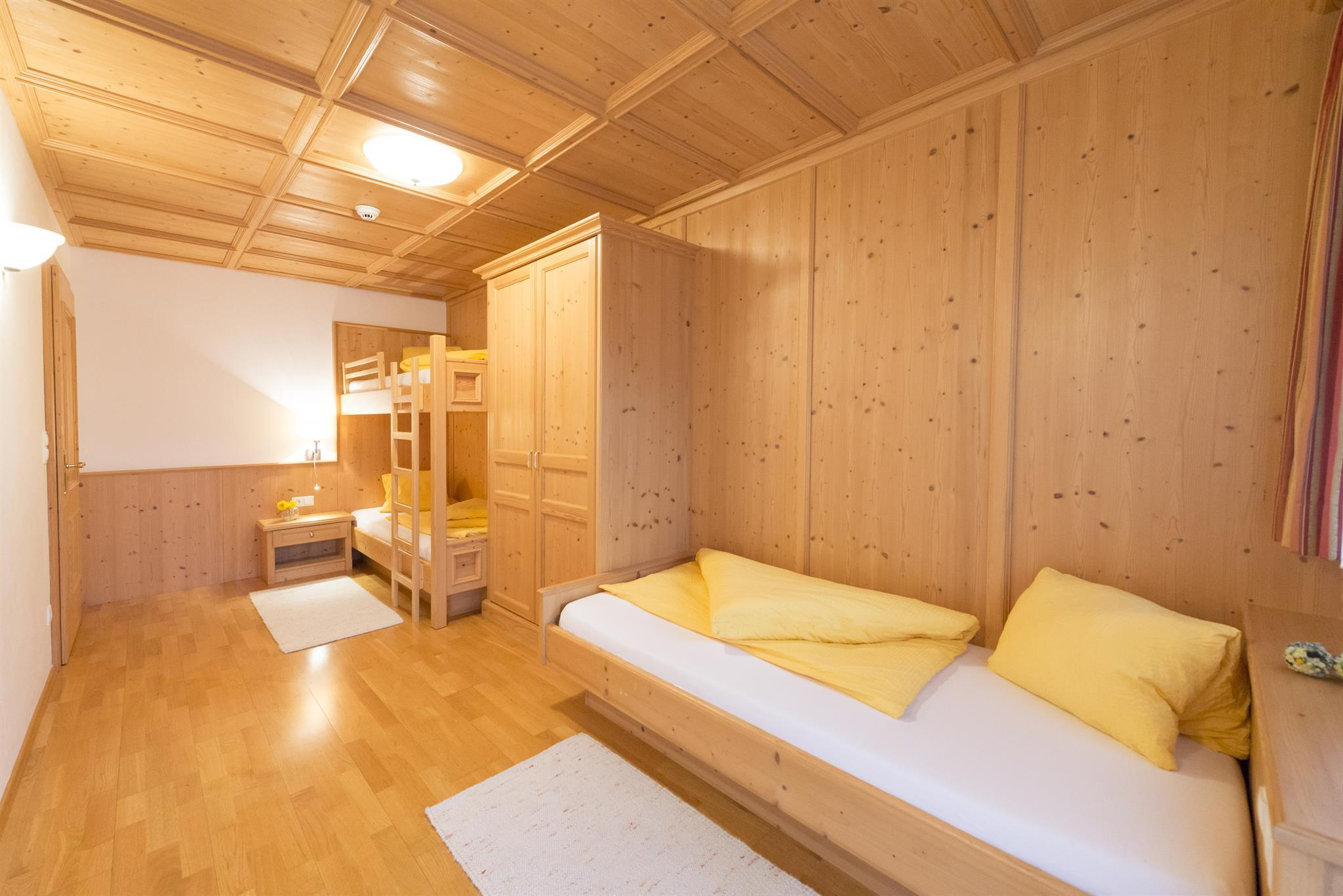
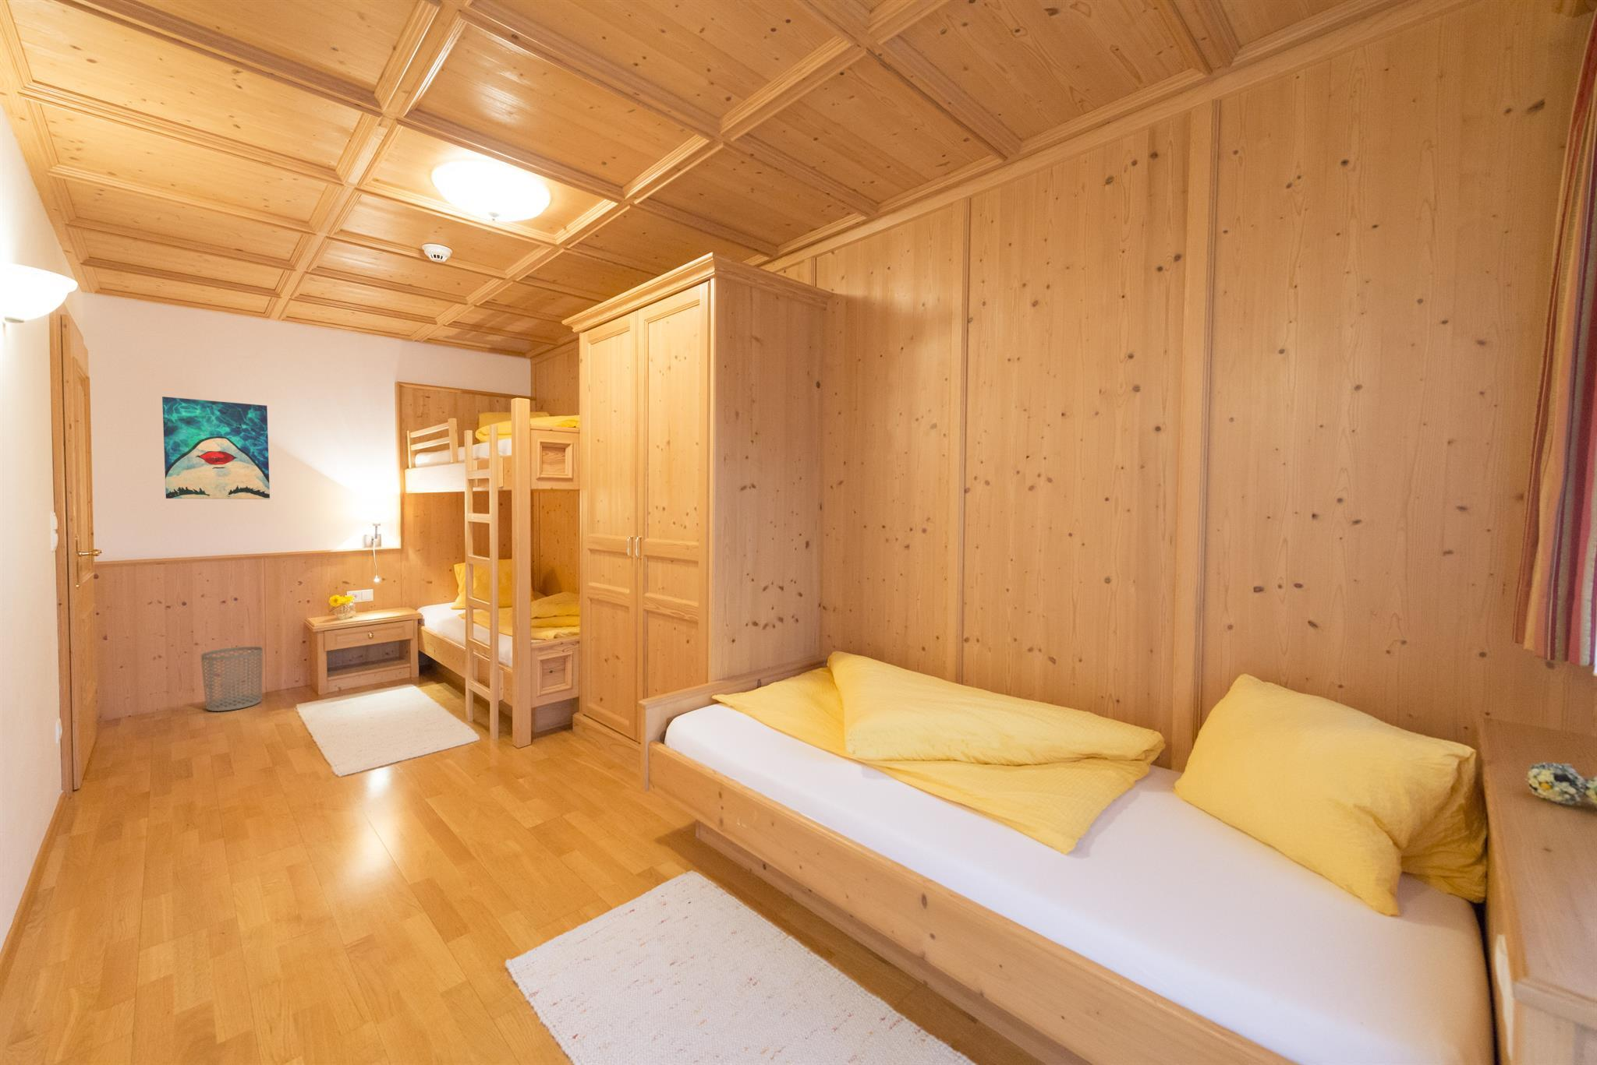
+ wall art (218, 450)
+ waste bin (233, 679)
